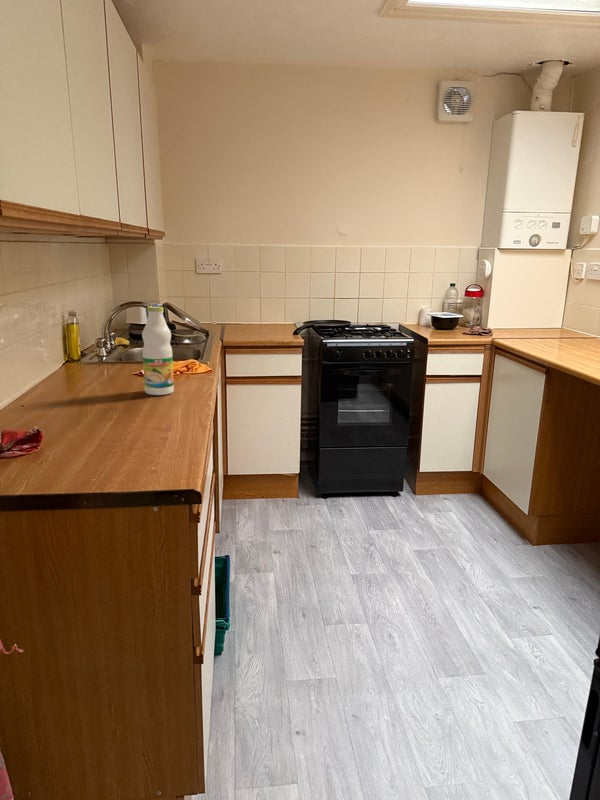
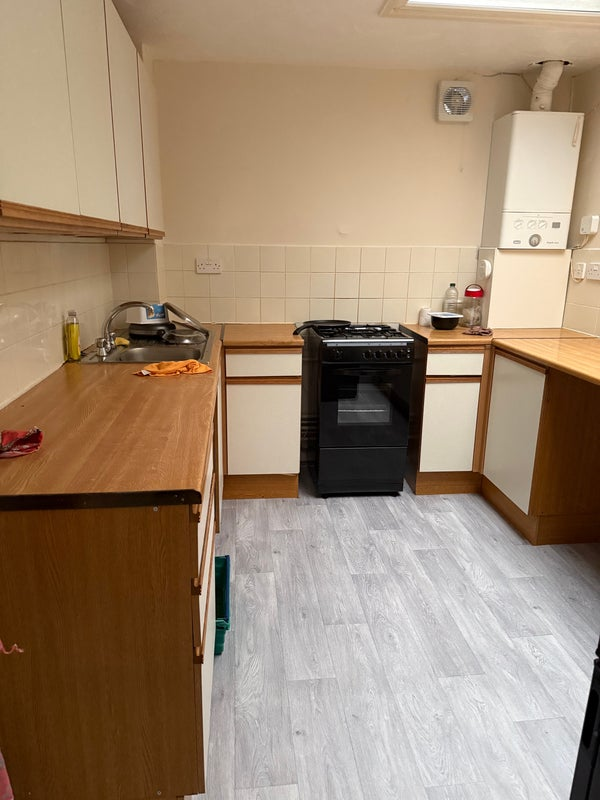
- bottle (157, 350)
